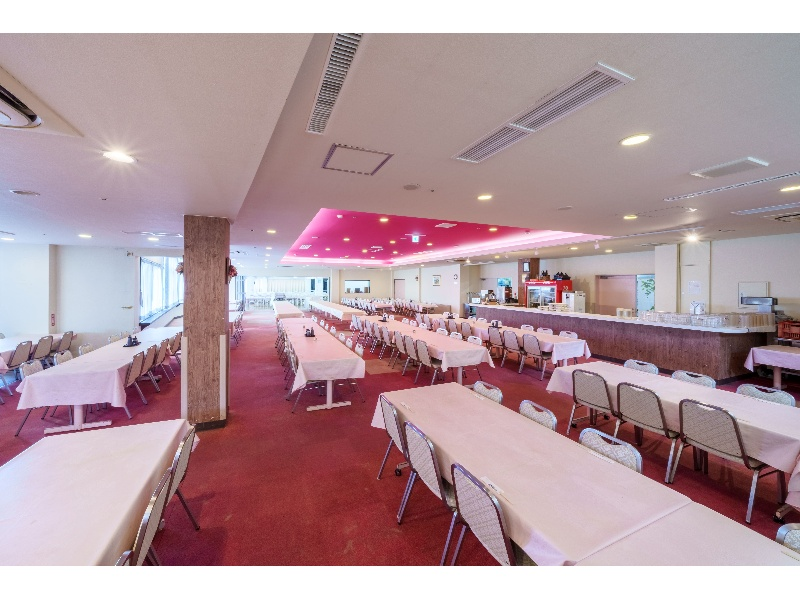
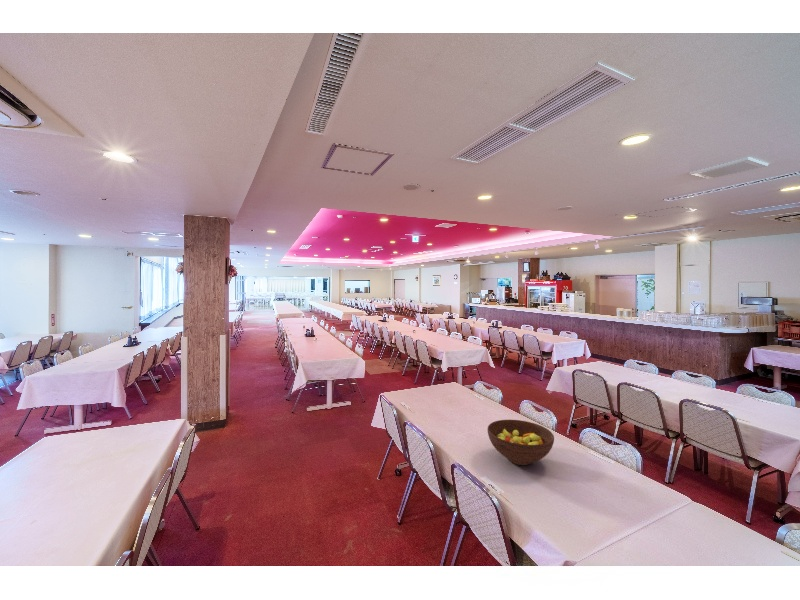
+ fruit bowl (519, 445)
